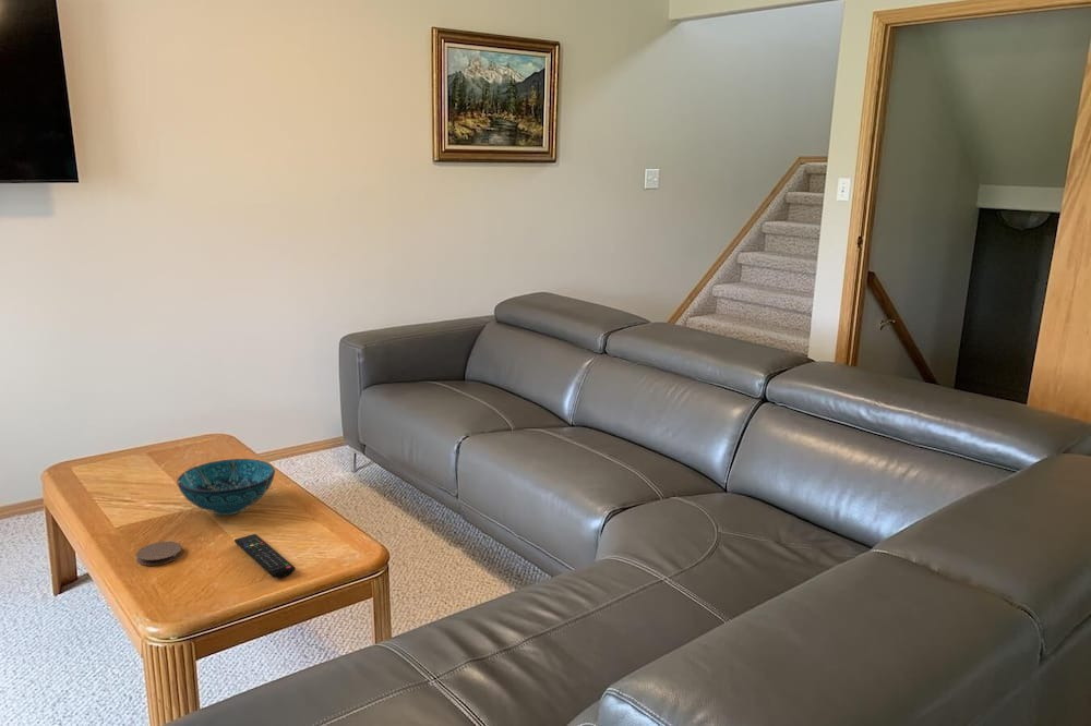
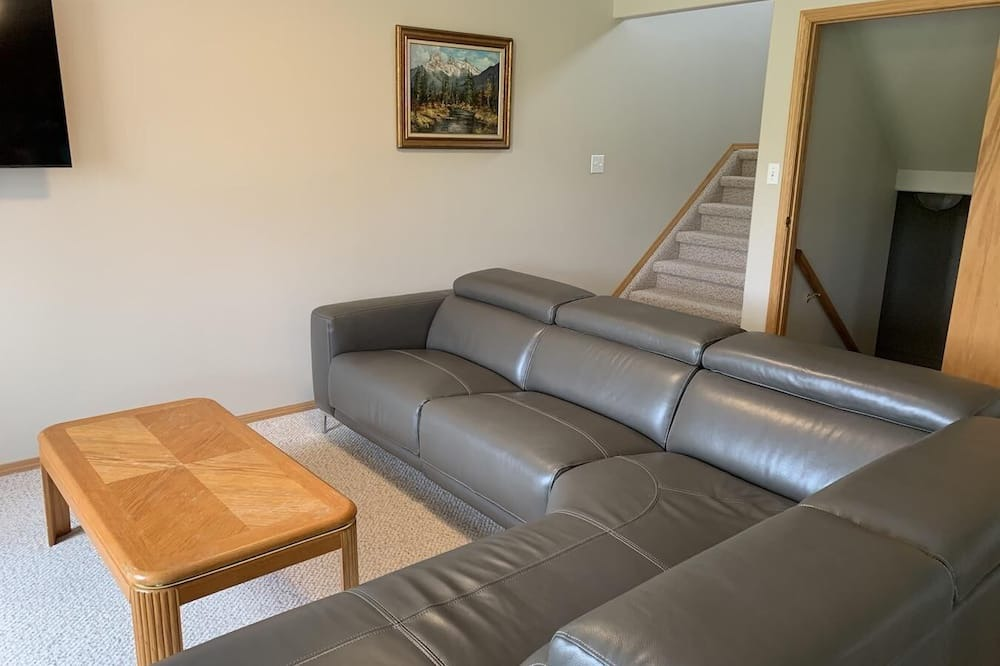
- decorative bowl (228, 491)
- remote control (264, 555)
- coaster (159, 553)
